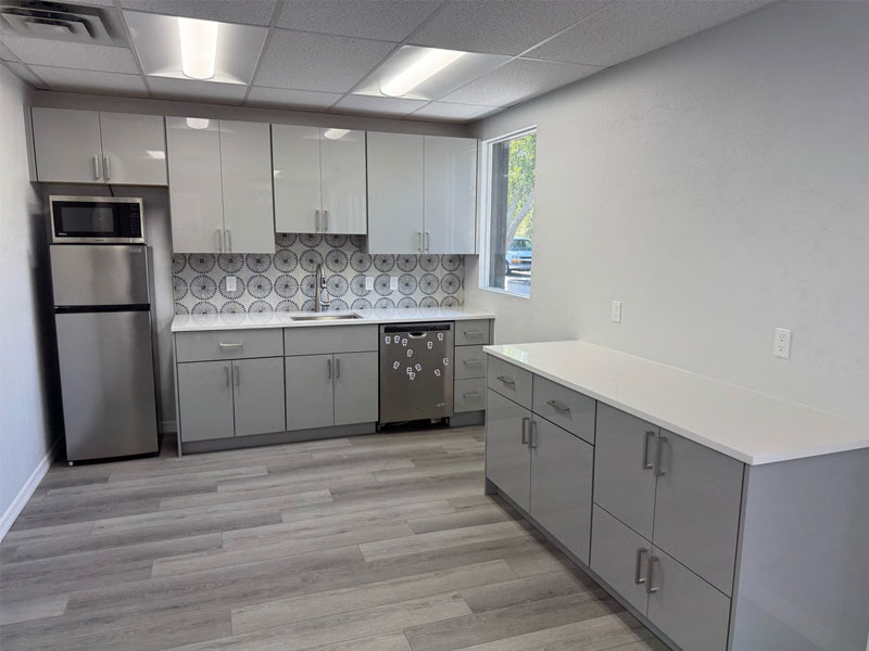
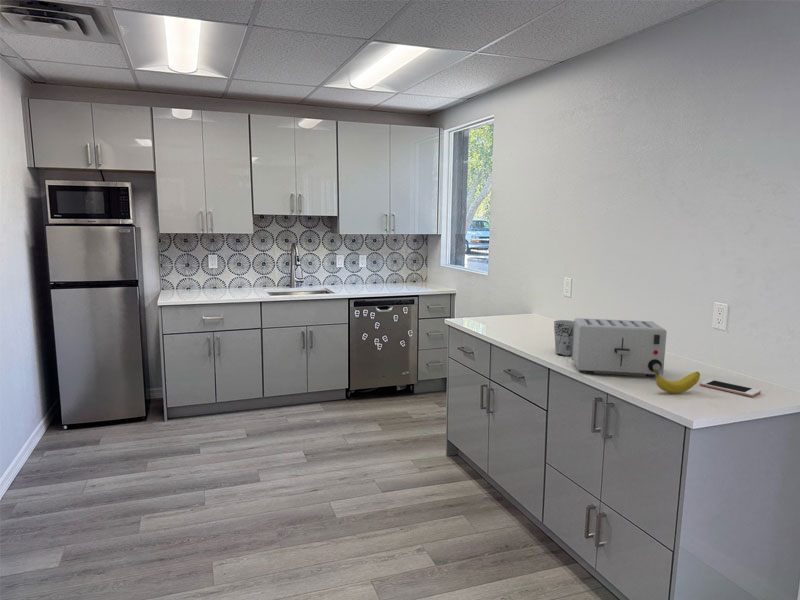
+ banana (675, 381)
+ cell phone (729, 387)
+ cup (565, 338)
+ toaster (617, 347)
